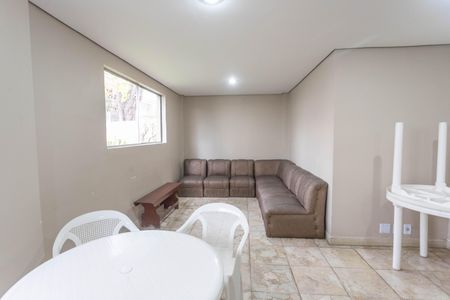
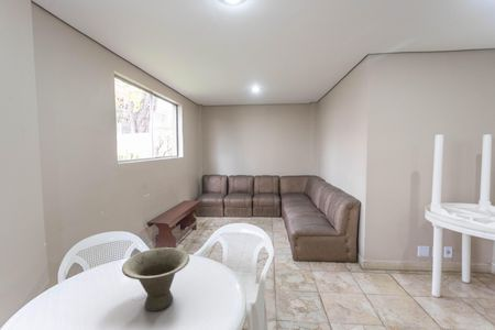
+ bowl (157, 282)
